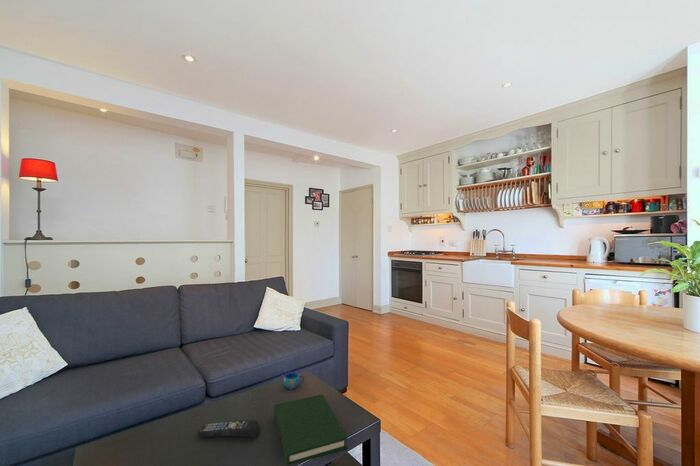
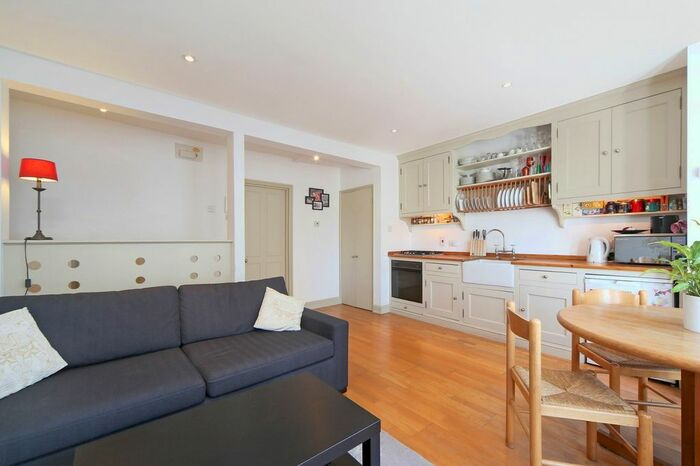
- hardback book (307, 425)
- remote control (229, 429)
- mug (292, 378)
